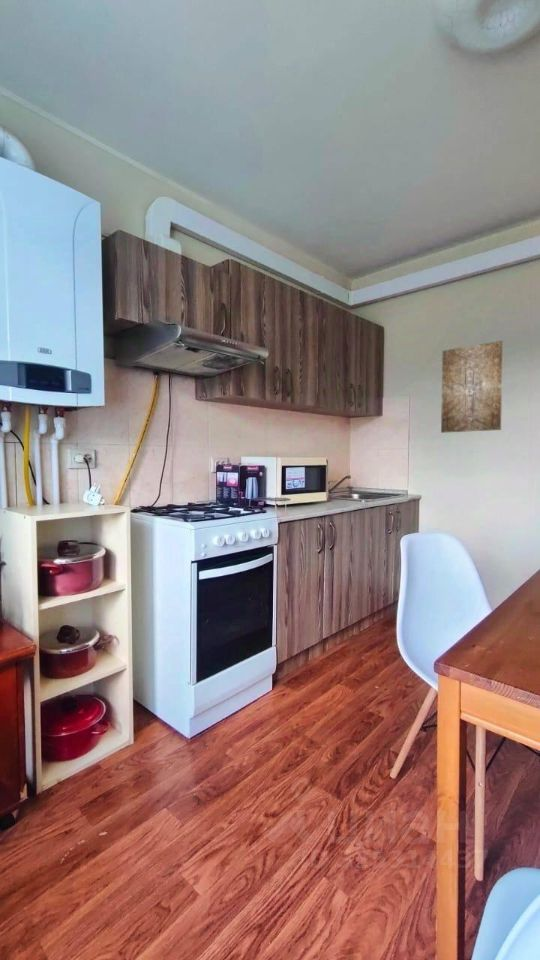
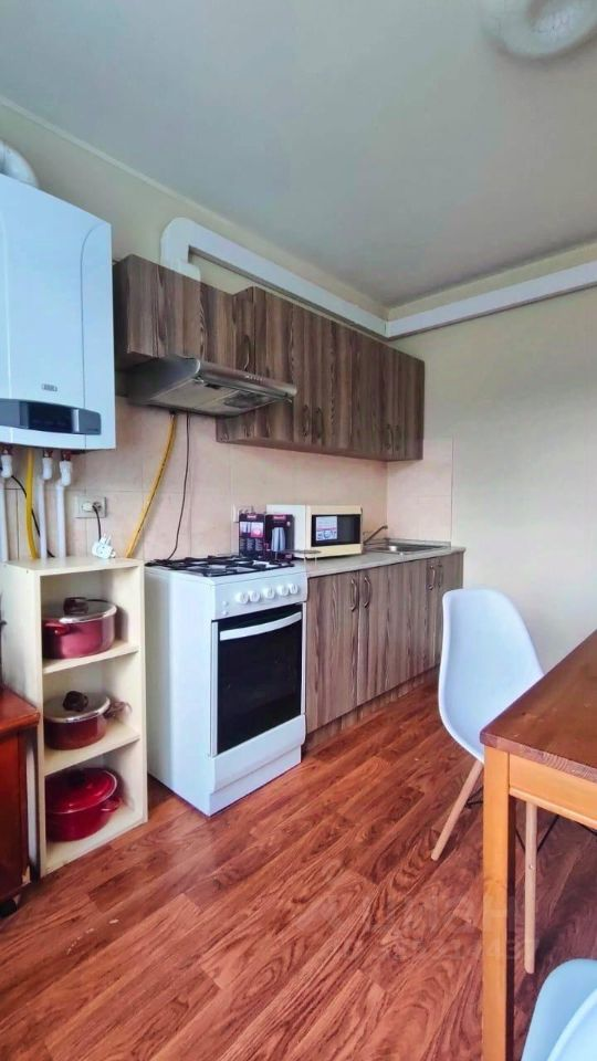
- wall art (470, 388)
